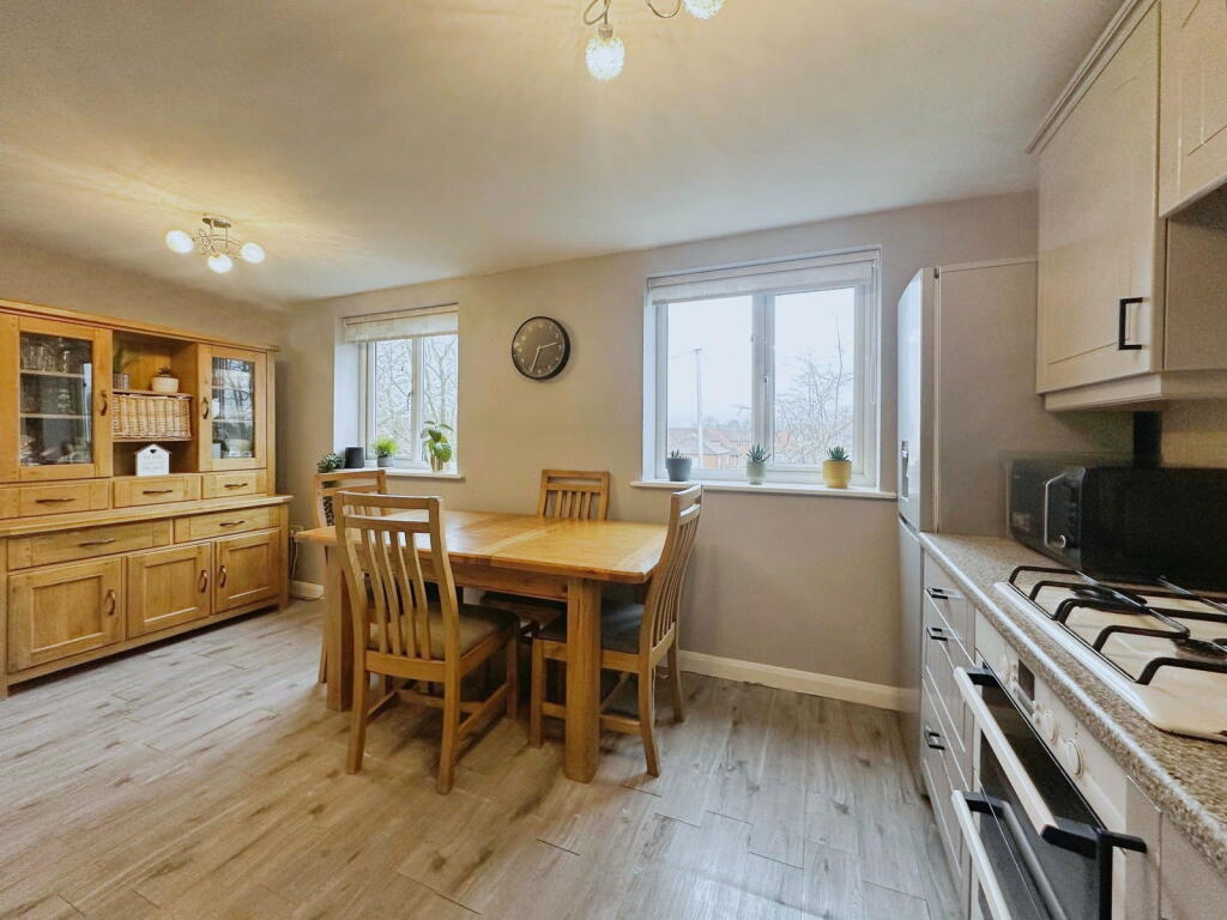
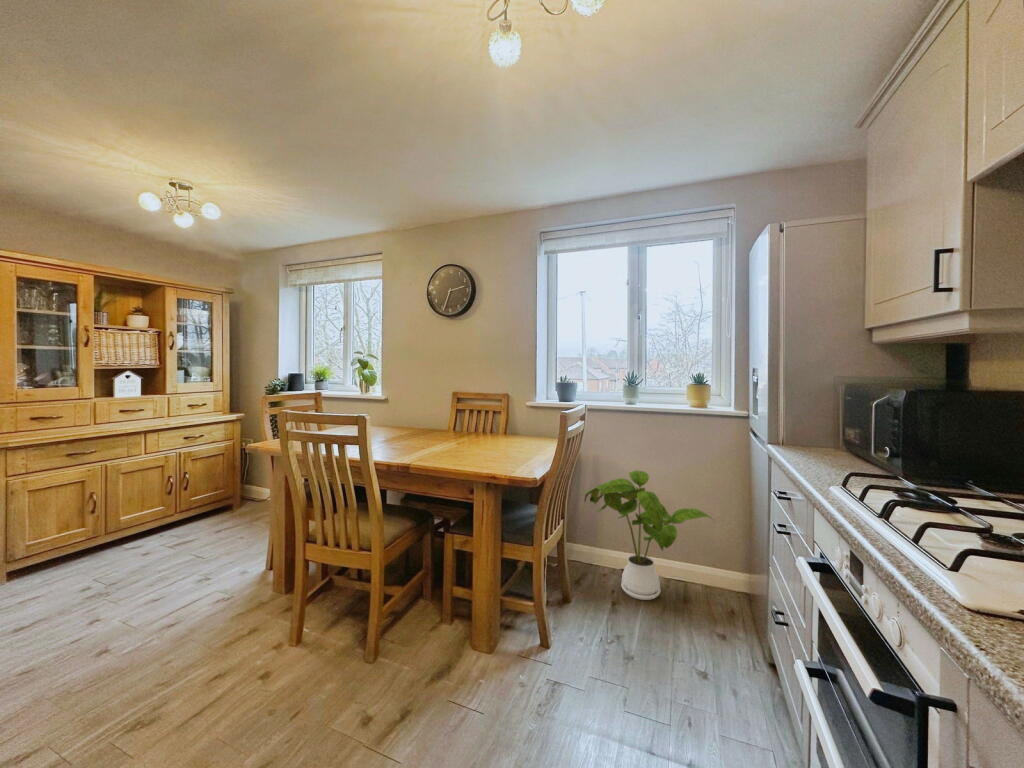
+ house plant (644, 537)
